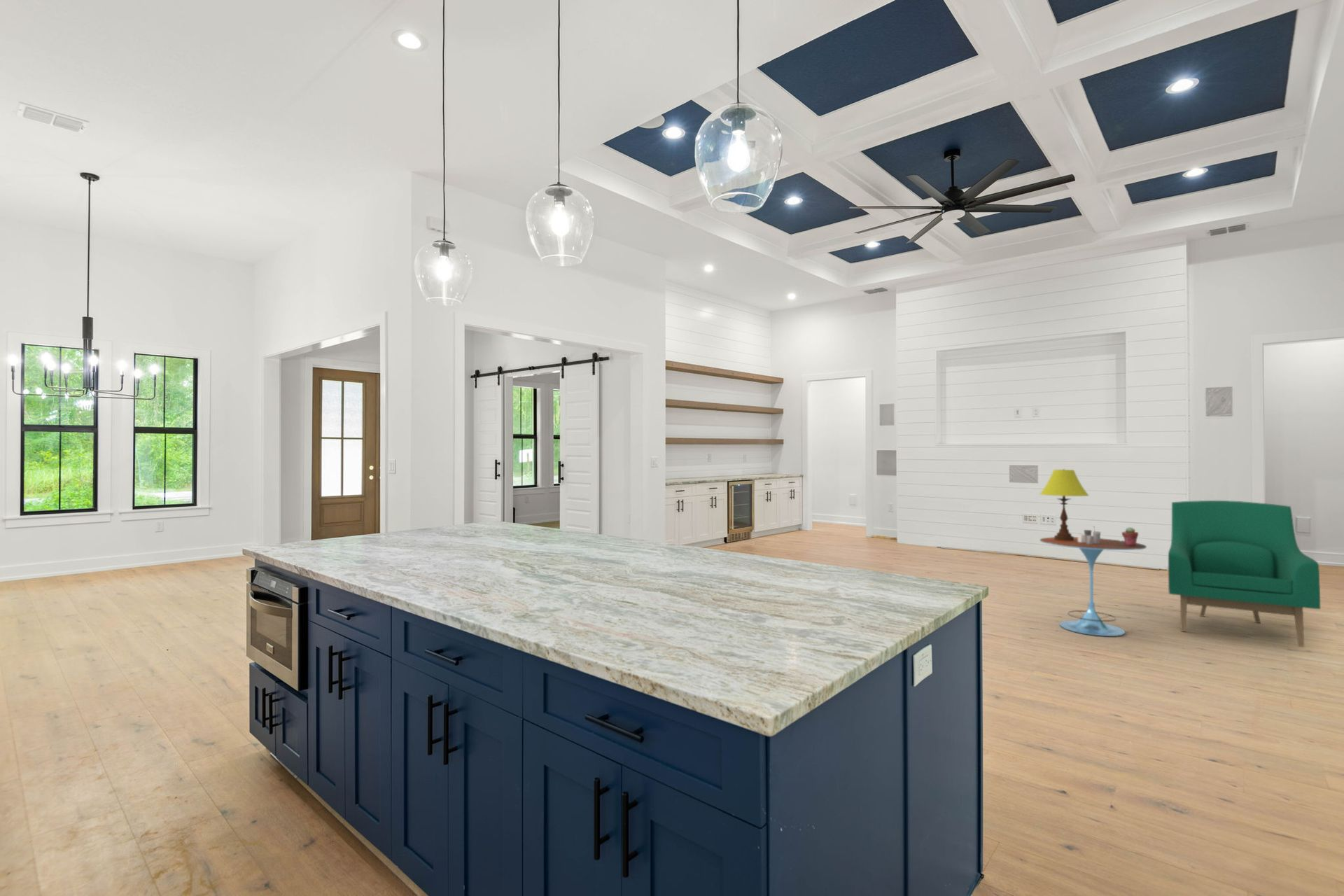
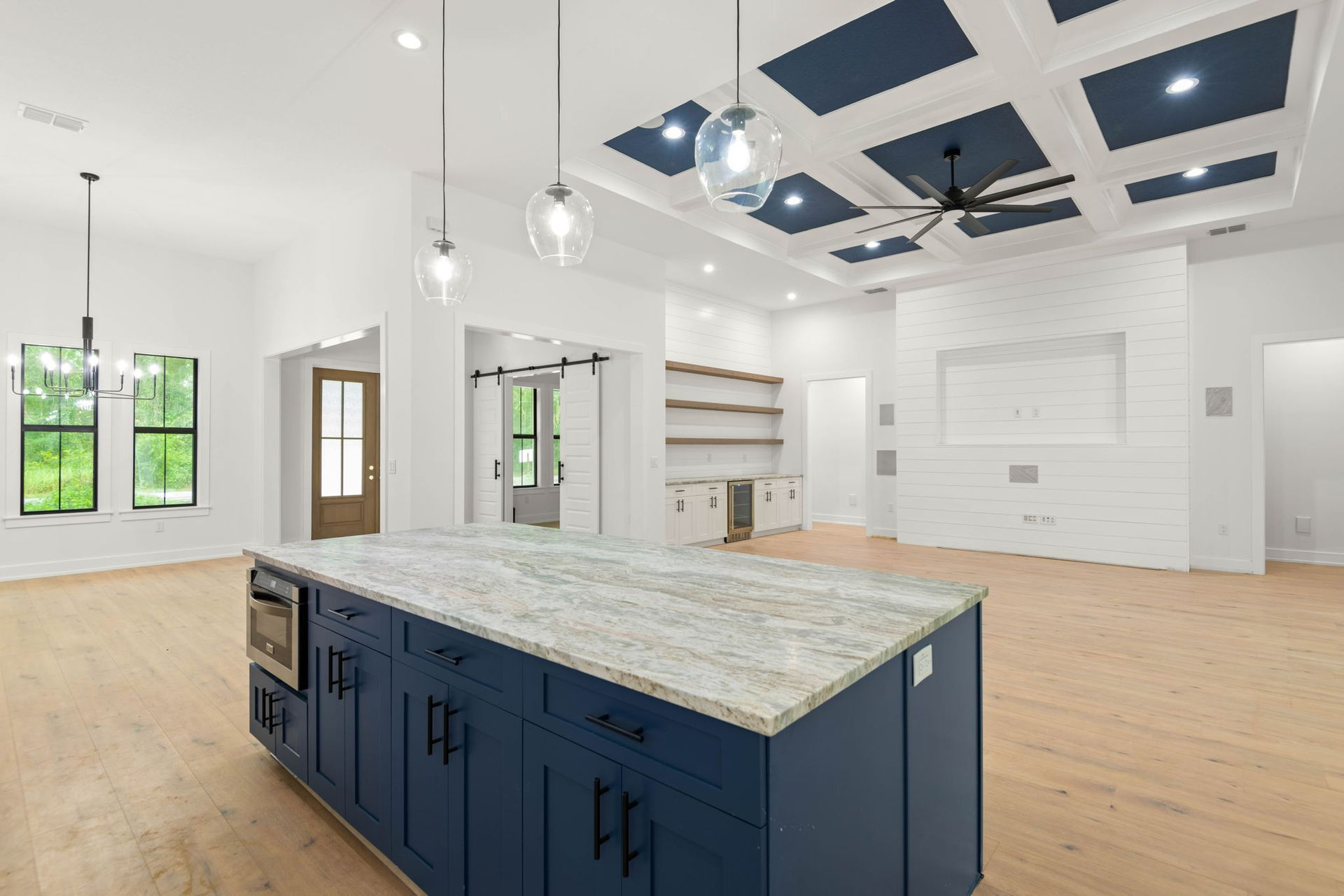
- table lamp (1063, 504)
- potted succulent (1130, 536)
- armchair (1233, 566)
- side table (1091, 578)
